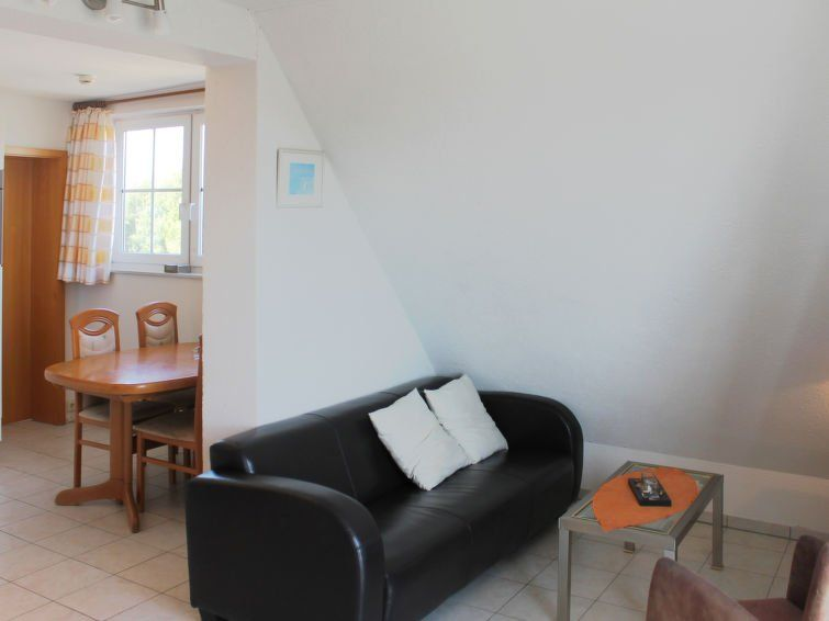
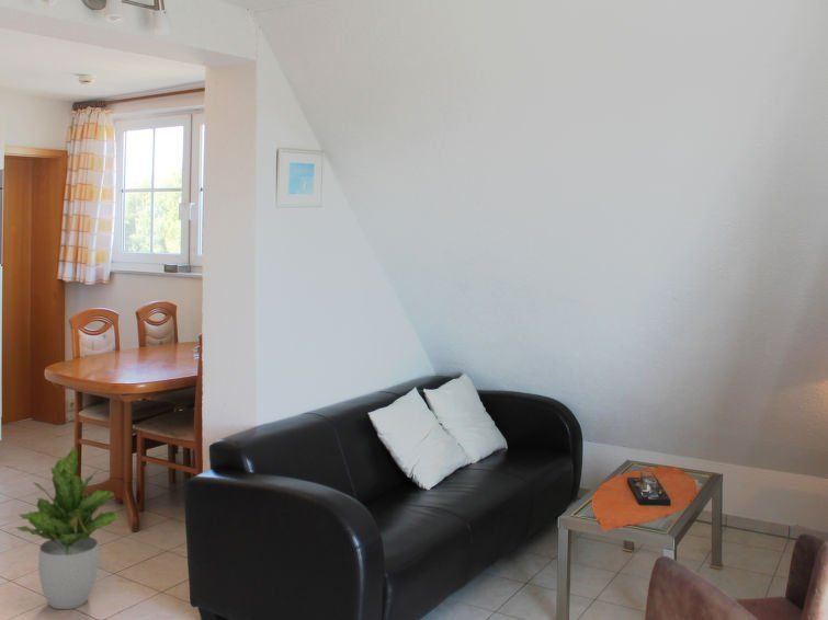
+ potted plant (68, 528)
